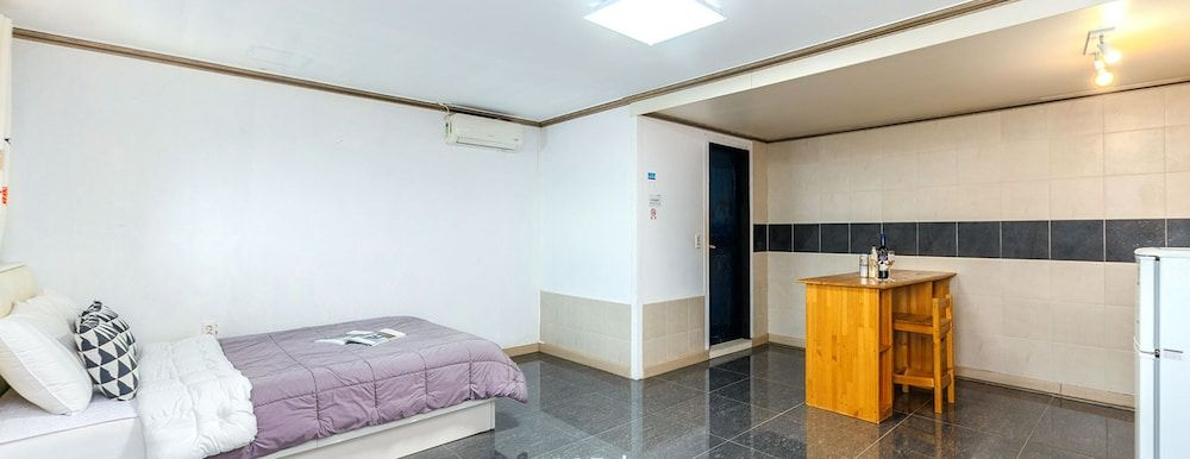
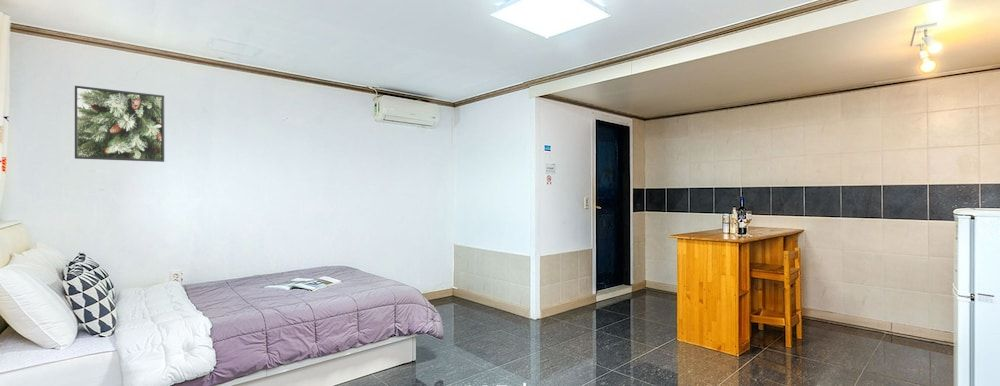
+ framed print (121, 125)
